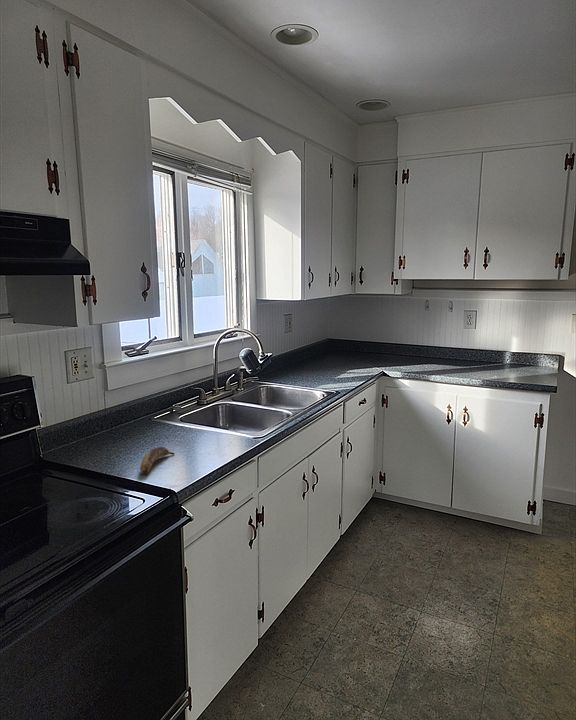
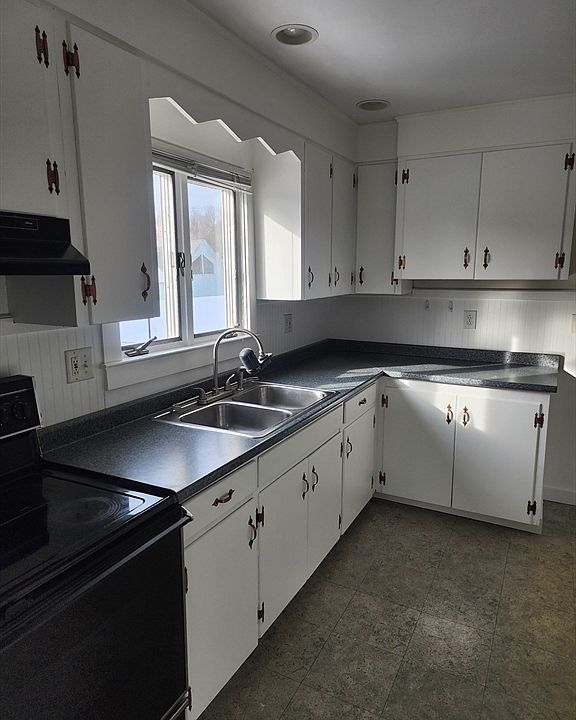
- banana (154, 458)
